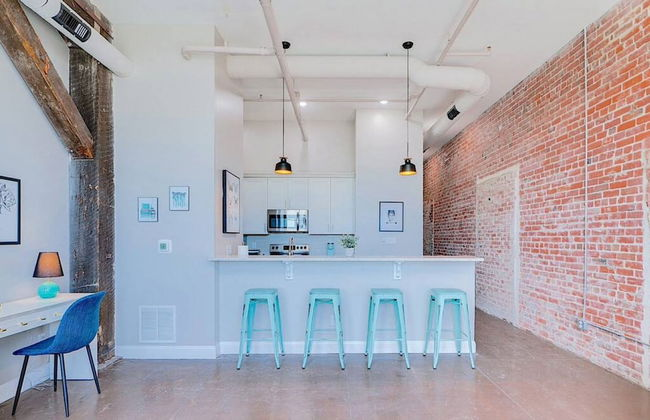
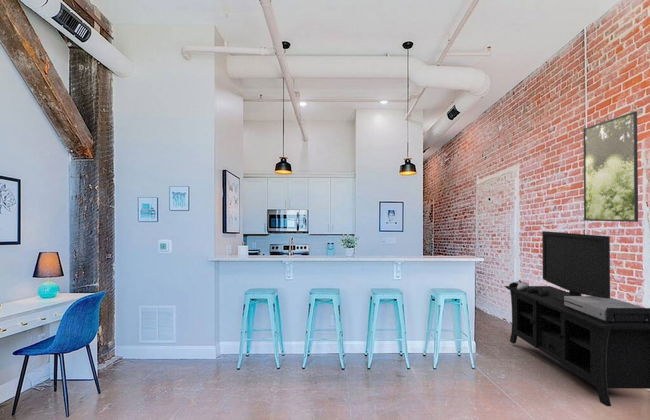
+ media console (569, 300)
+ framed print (608, 170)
